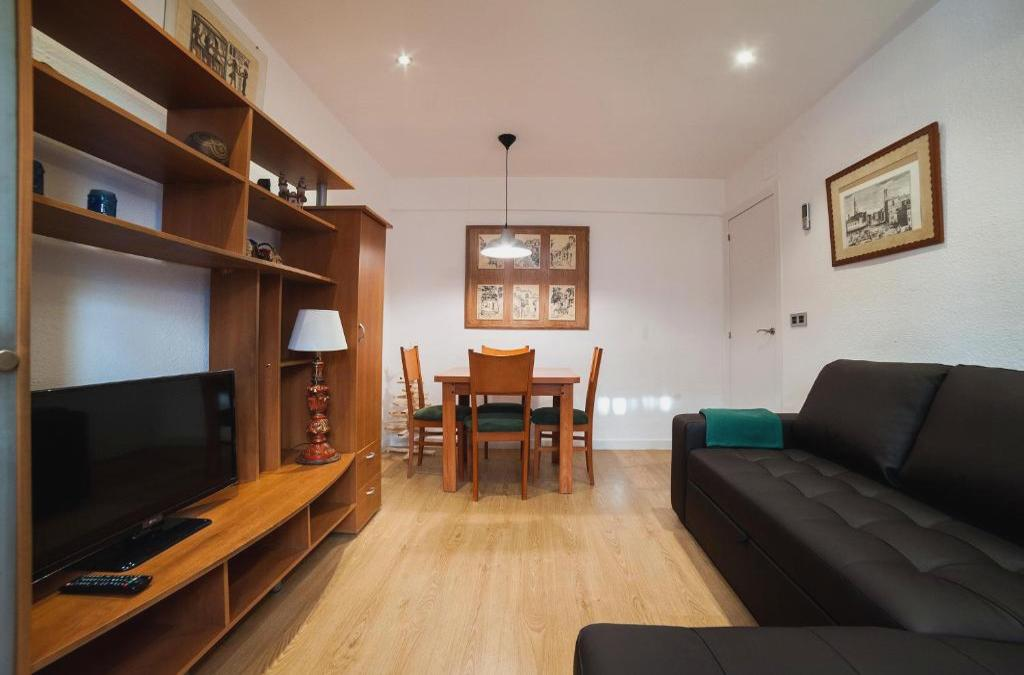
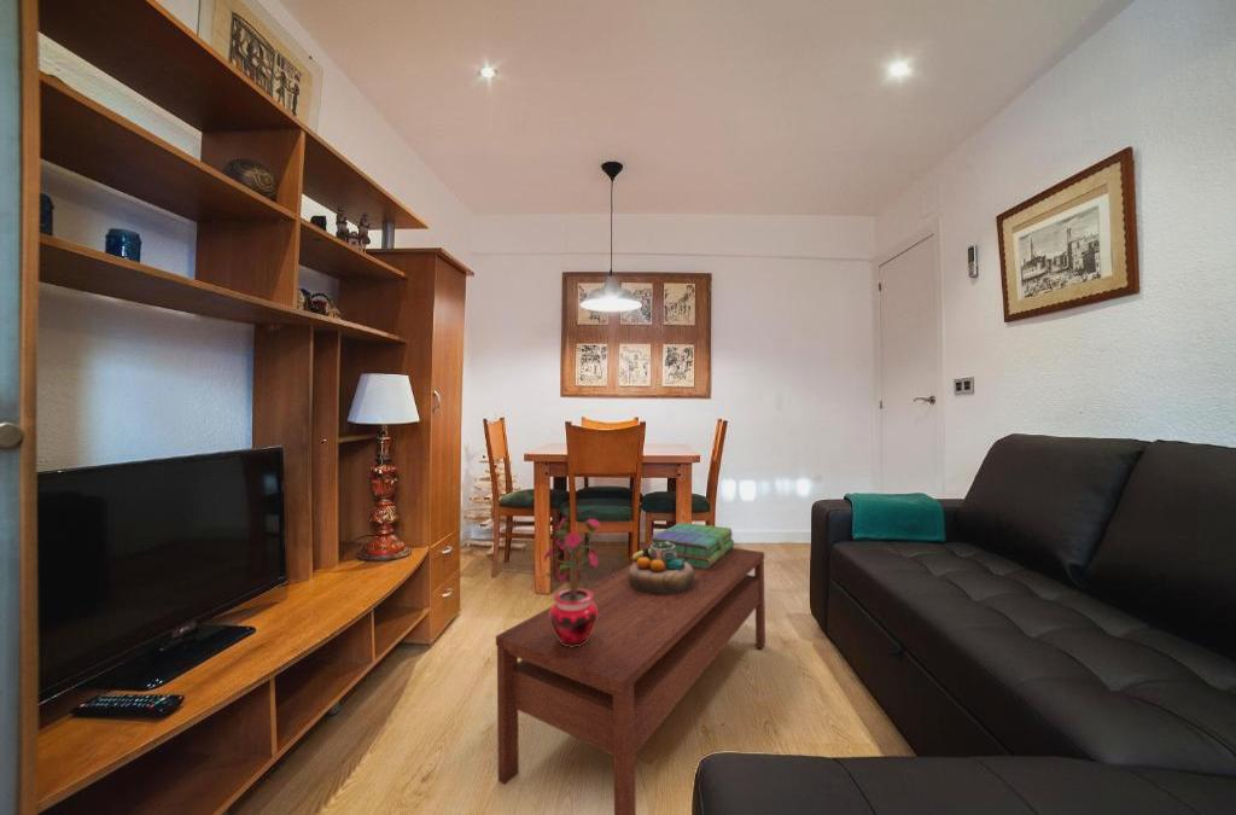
+ coffee table (660, 640)
+ decorative bowl (660, 561)
+ potted plant (571, 577)
+ stack of books (692, 542)
